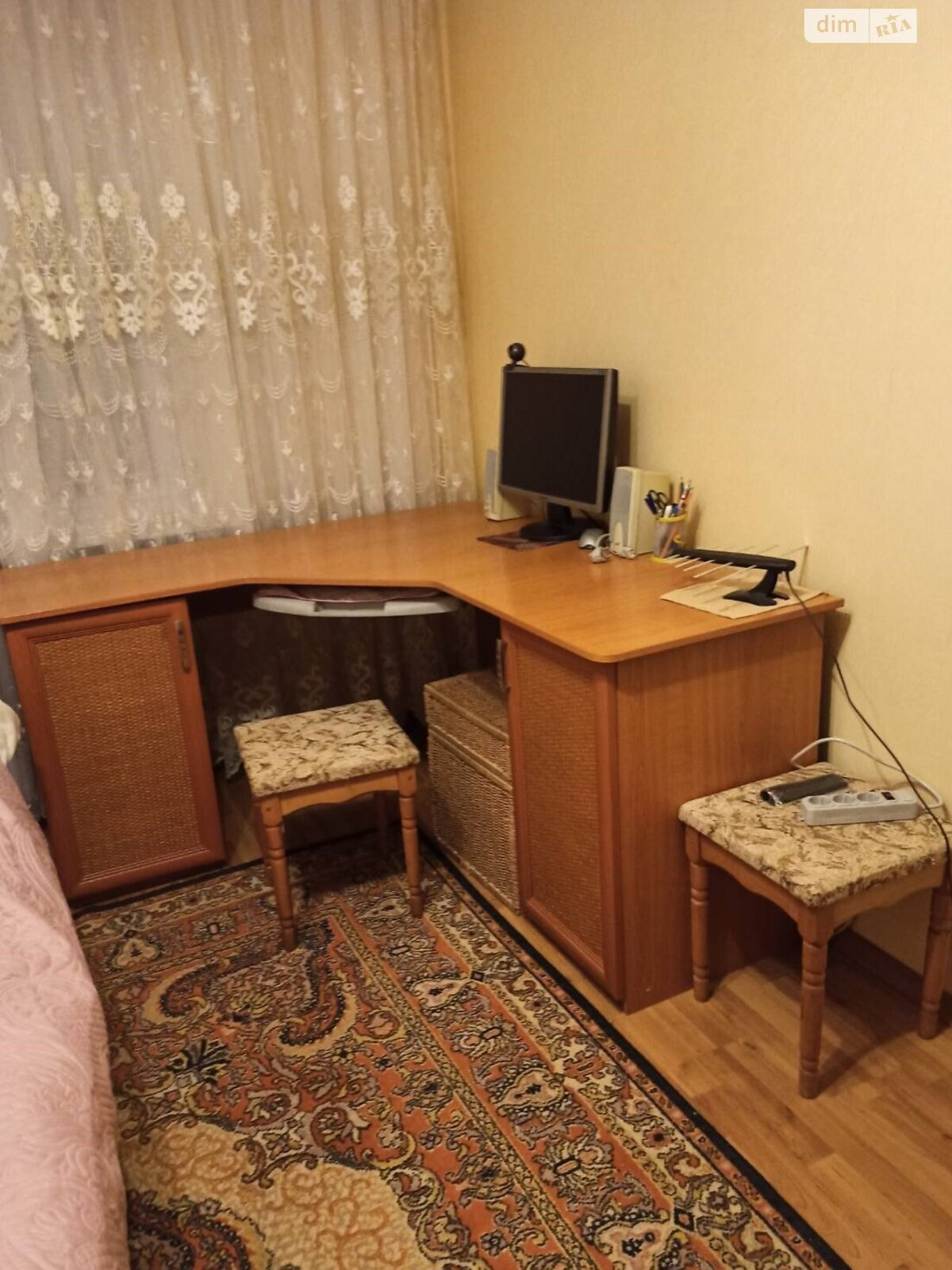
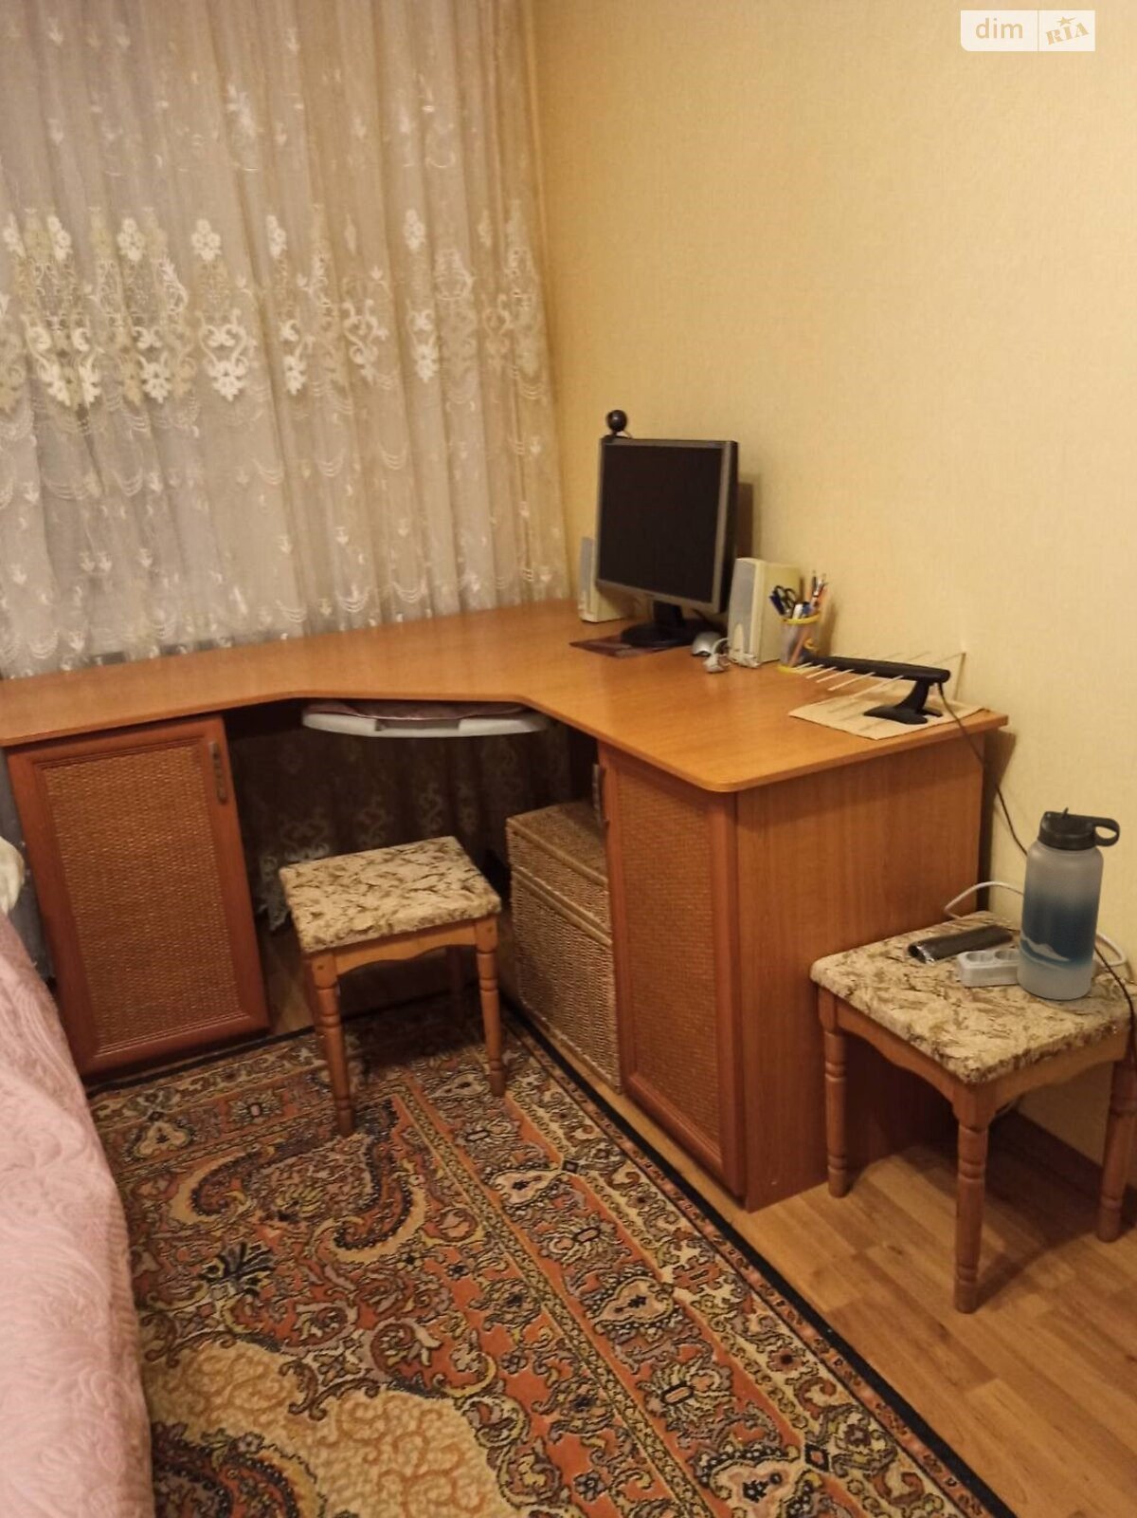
+ water bottle (1065, 899)
